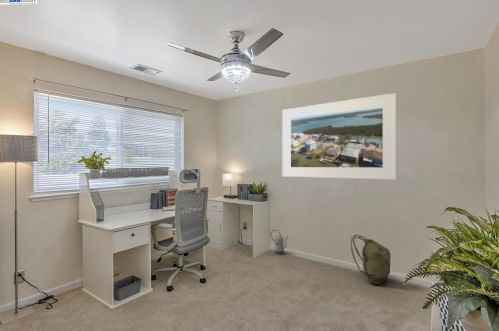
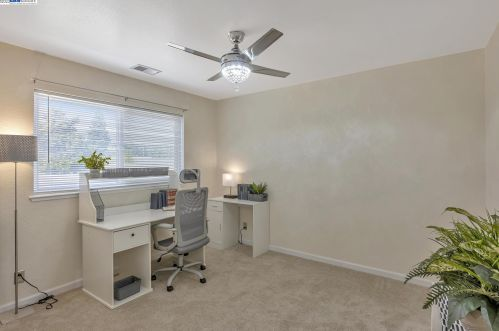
- watering can (279, 241)
- backpack (369, 257)
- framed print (331, 140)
